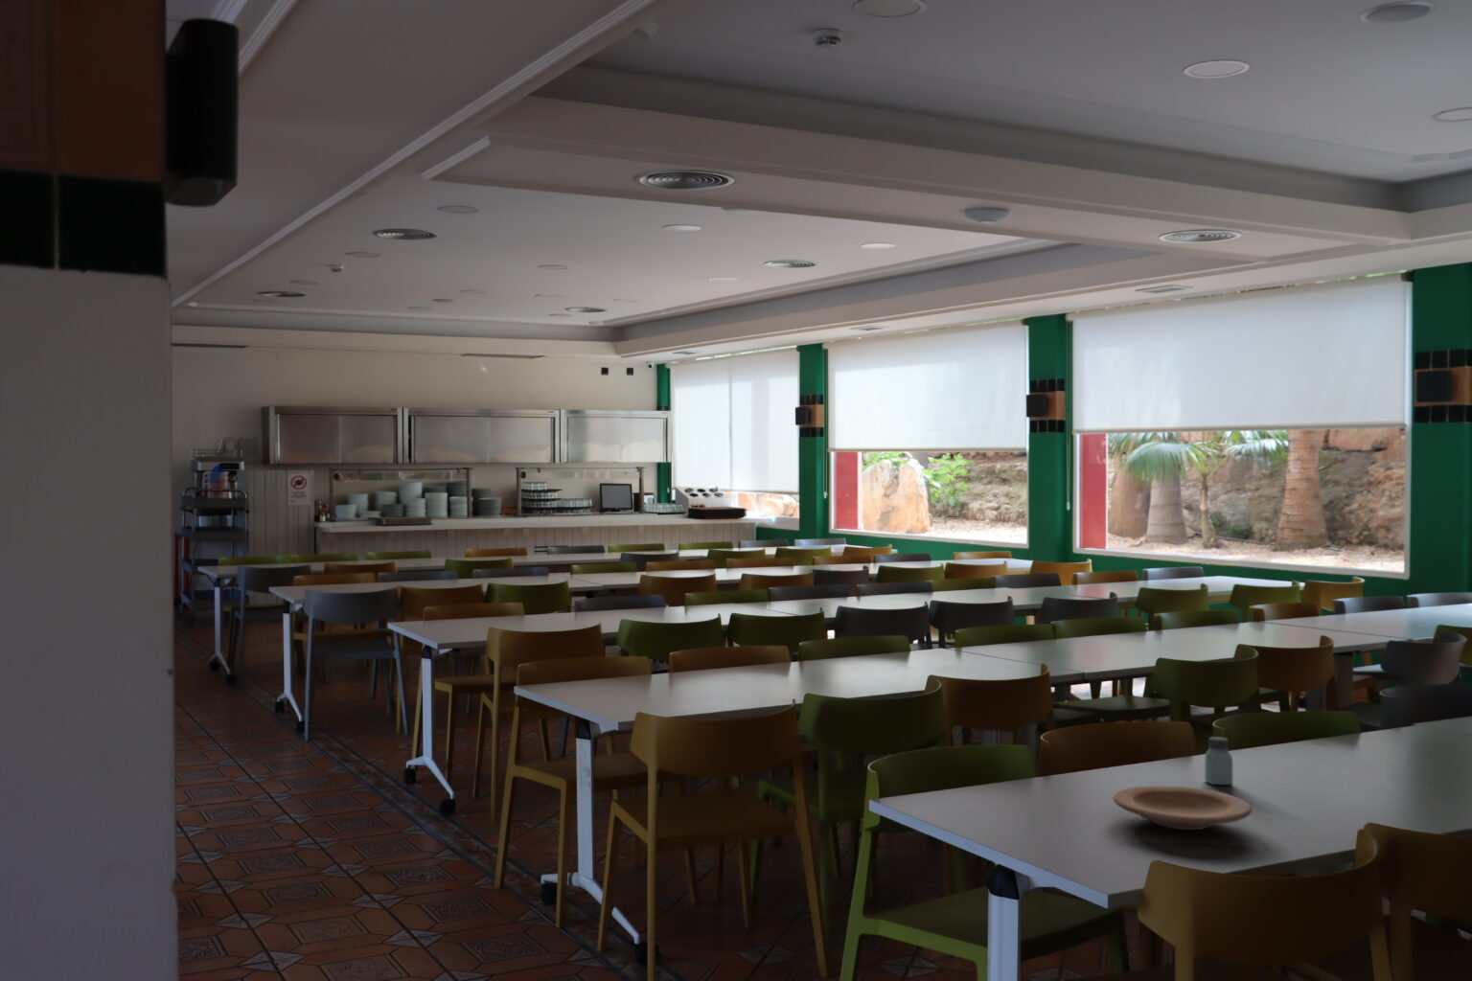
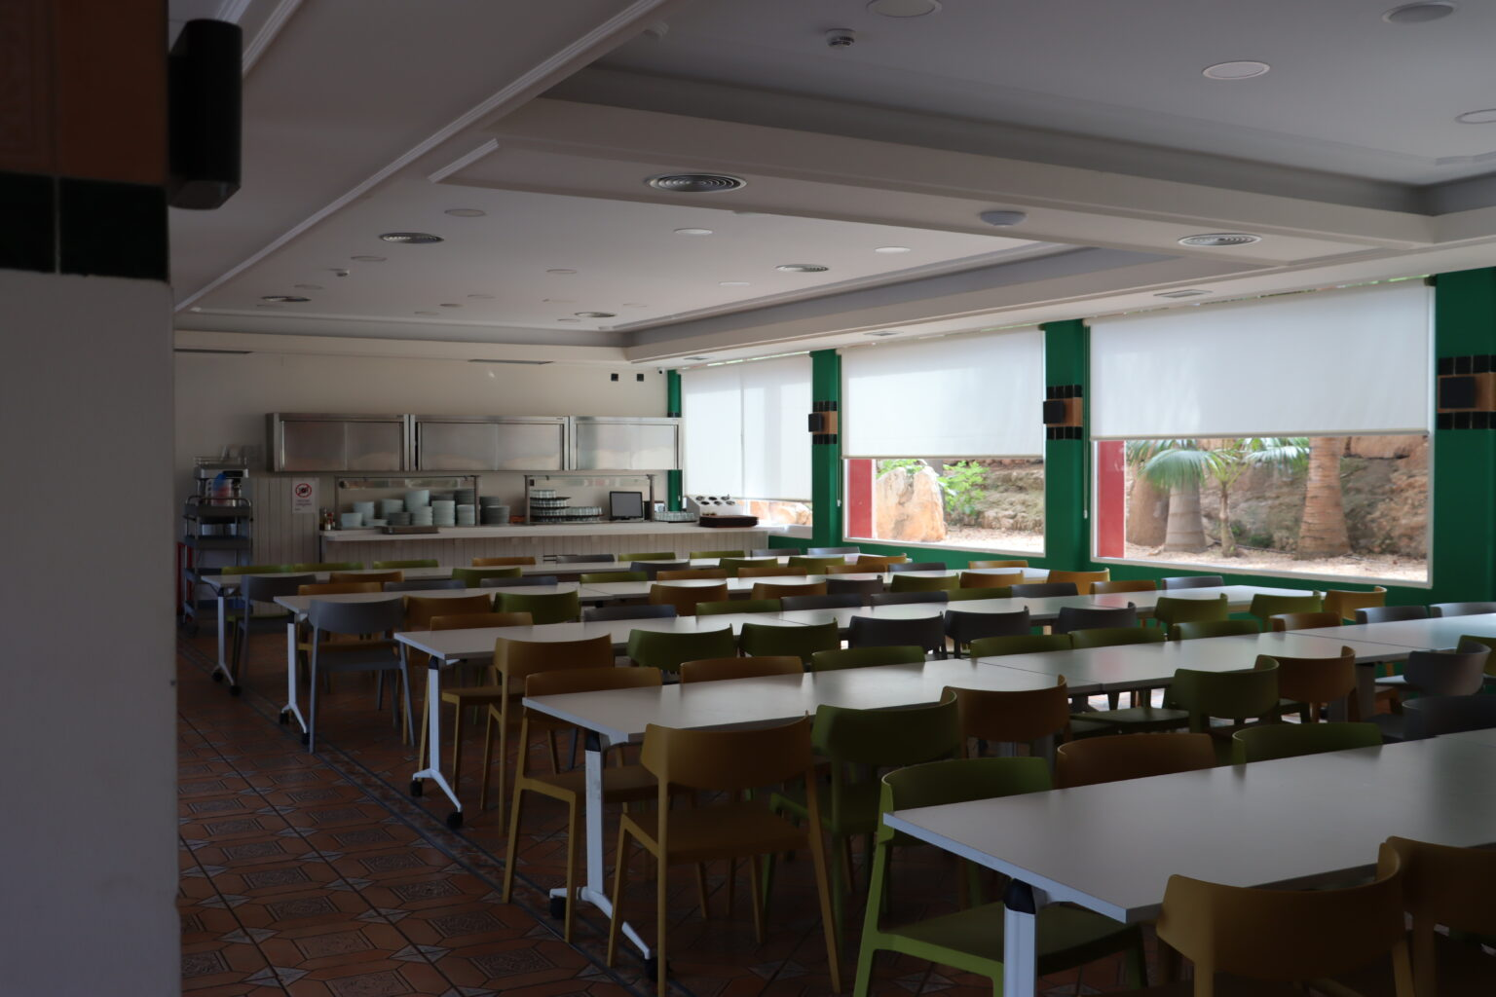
- plate (1181, 810)
- saltshaker (1218, 760)
